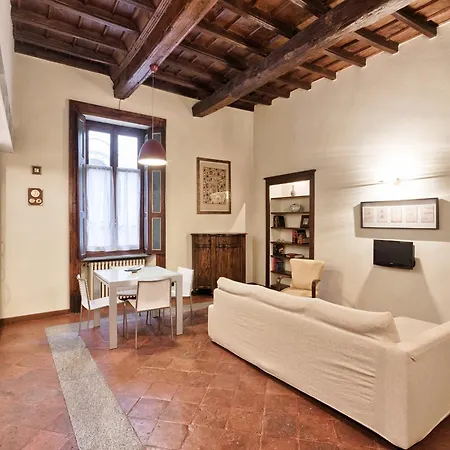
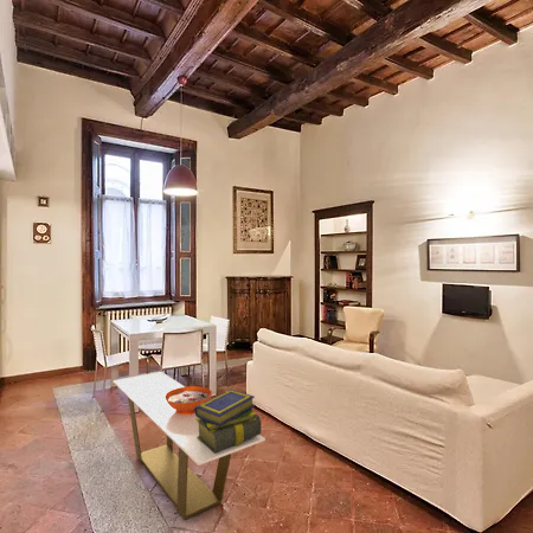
+ stack of books (227, 418)
+ decorative bowl (188, 400)
+ coffee table (174, 441)
